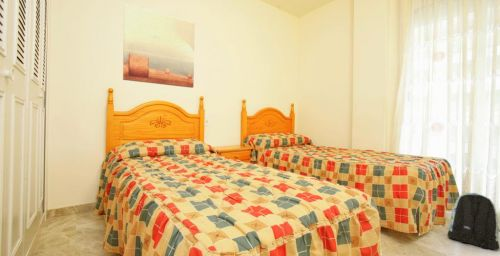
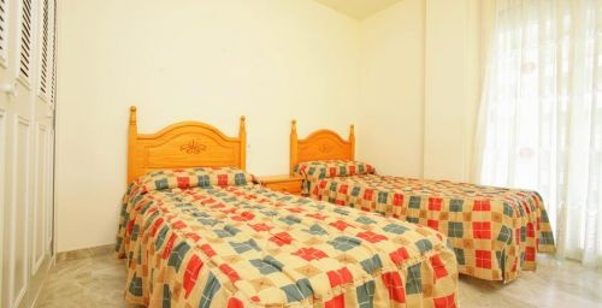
- backpack (473, 216)
- wall art (161, 49)
